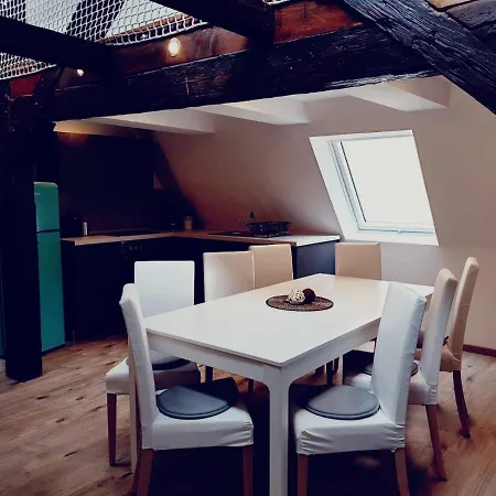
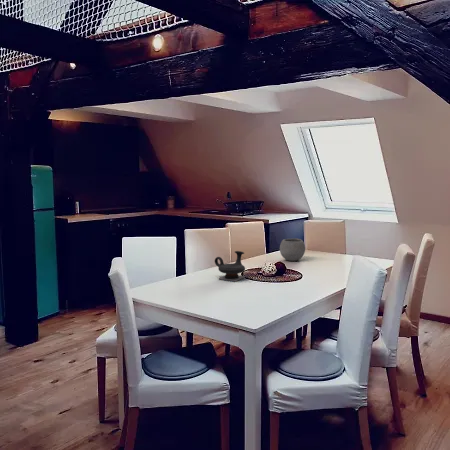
+ teapot (230, 264)
+ bowl (292, 249)
